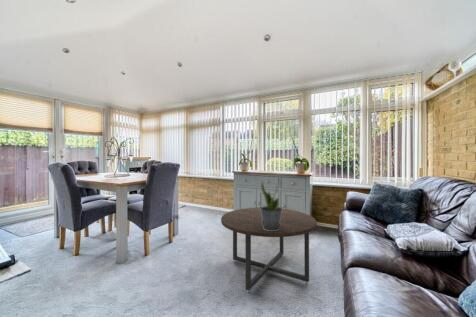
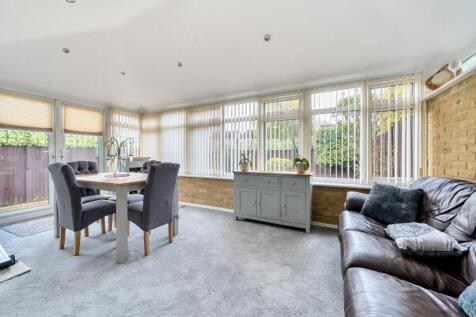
- coffee table (267, 236)
- potted plant (271, 203)
